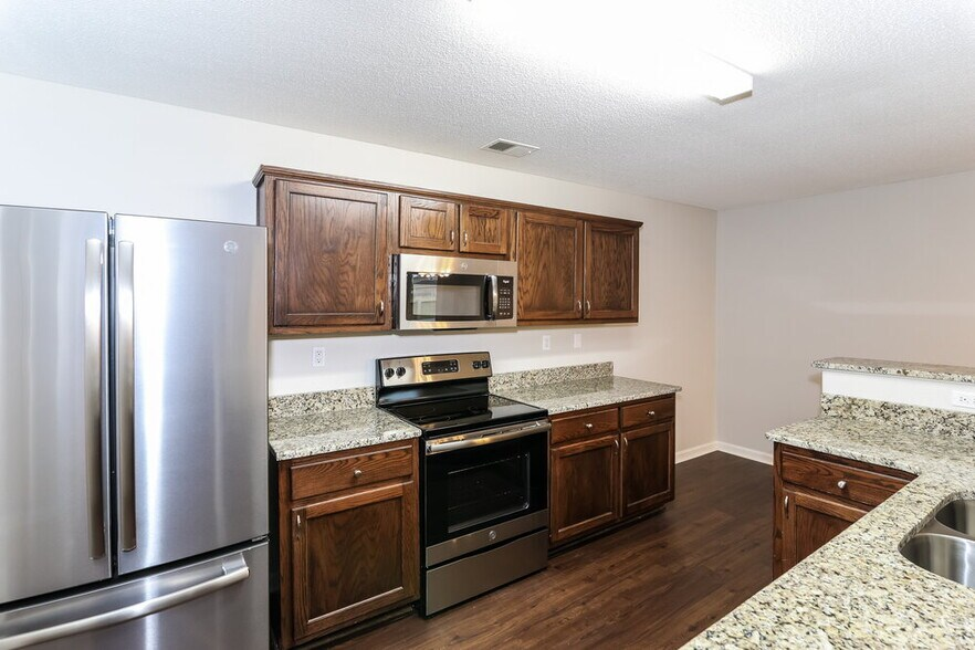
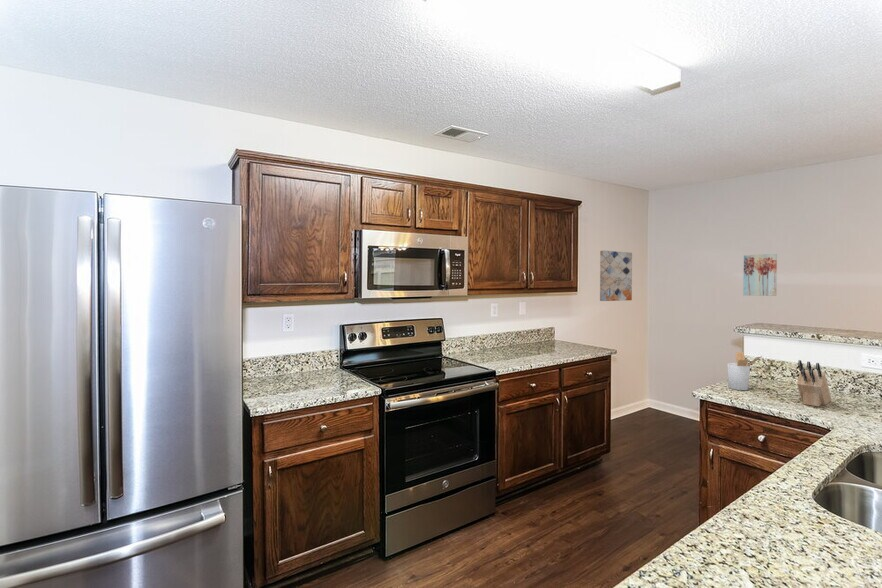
+ knife block (813, 381)
+ wall art (616, 276)
+ wall art (759, 275)
+ utensil holder (744, 371)
